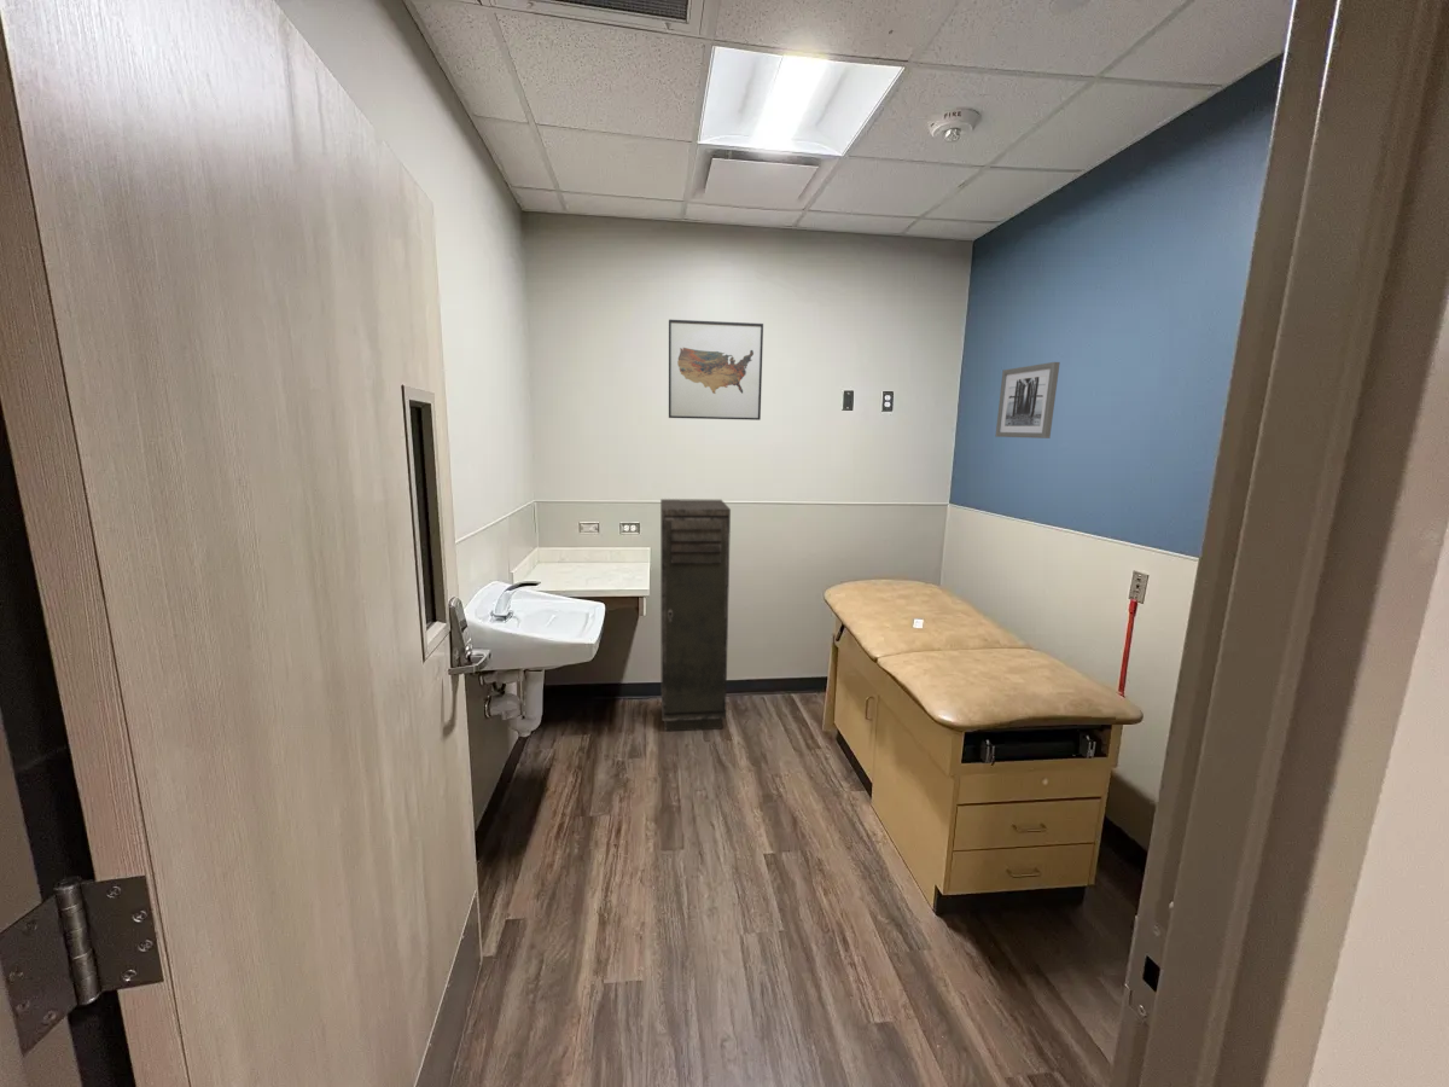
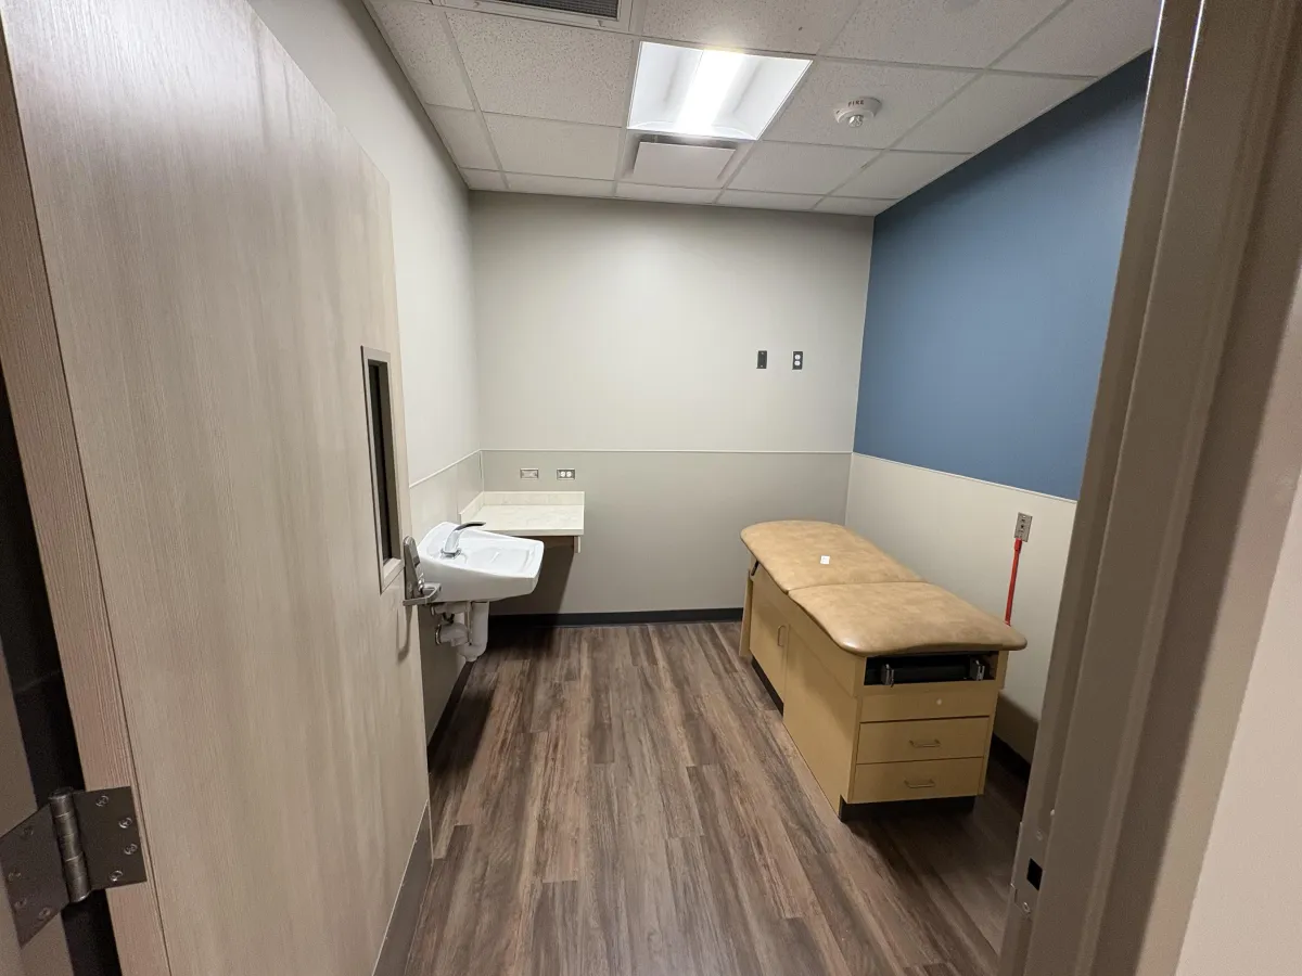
- storage cabinet (692, 614)
- wall art (1024, 402)
- wall art (715, 371)
